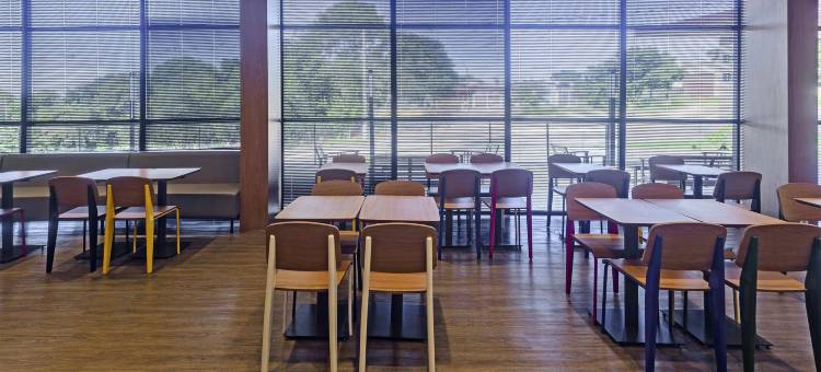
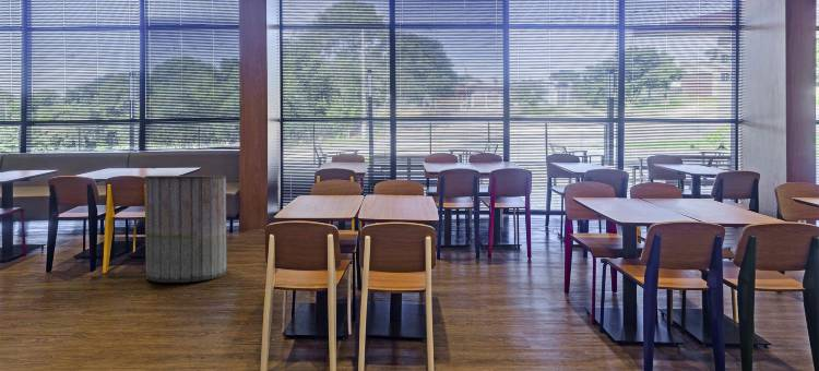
+ trash can (187, 225)
